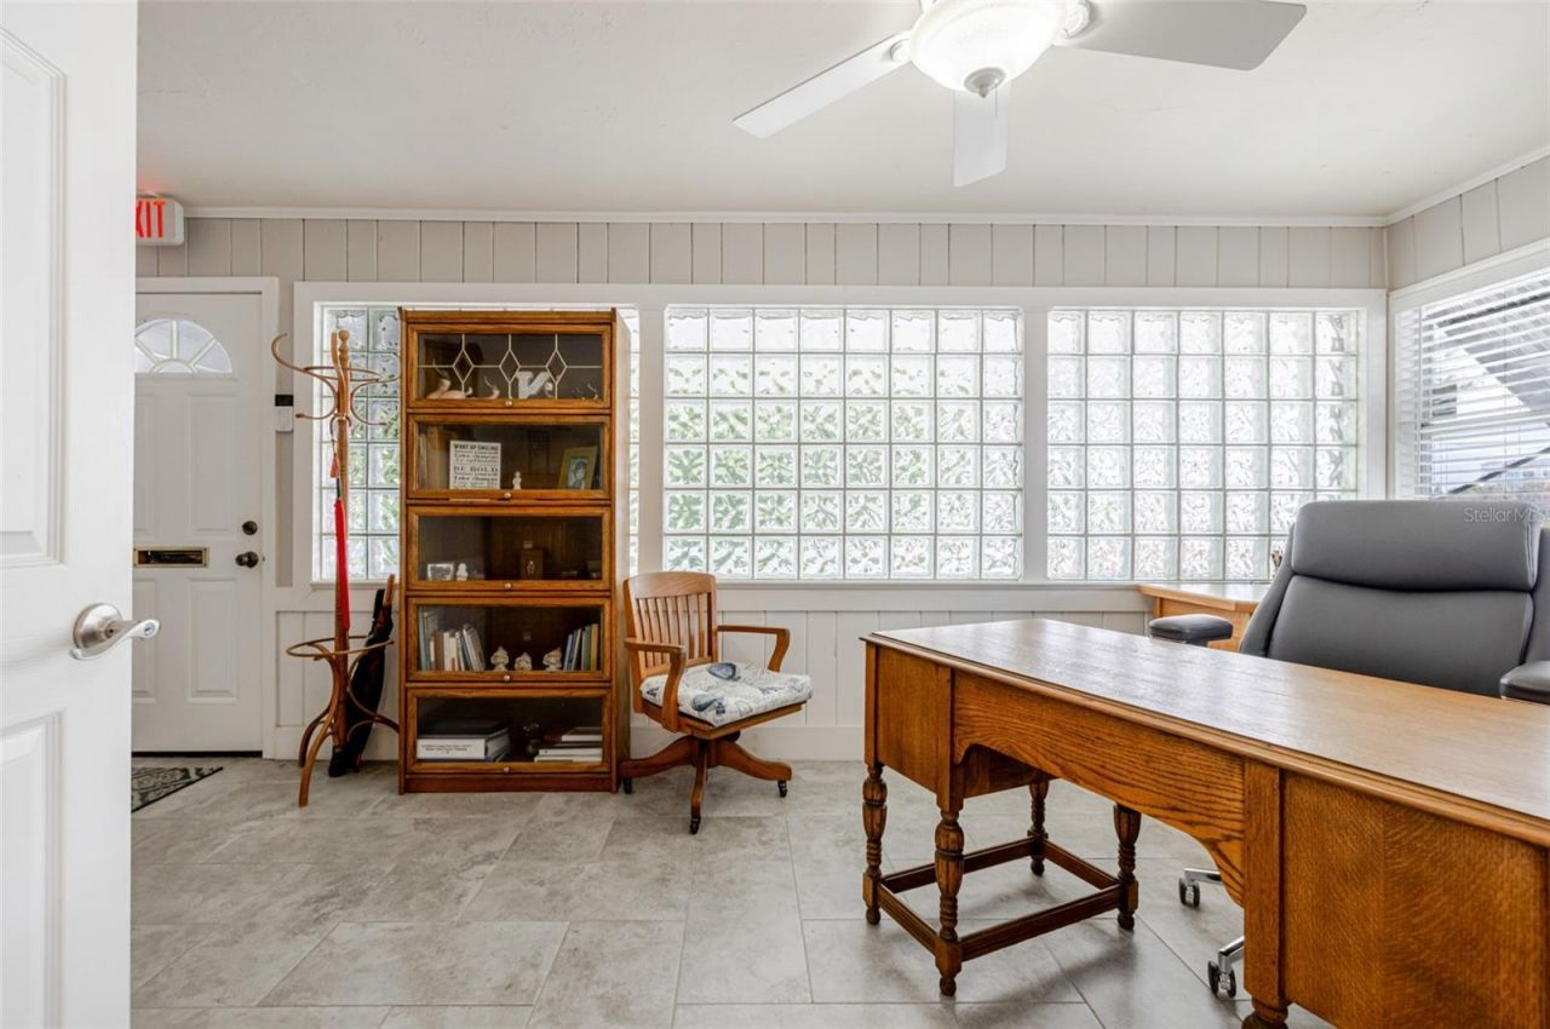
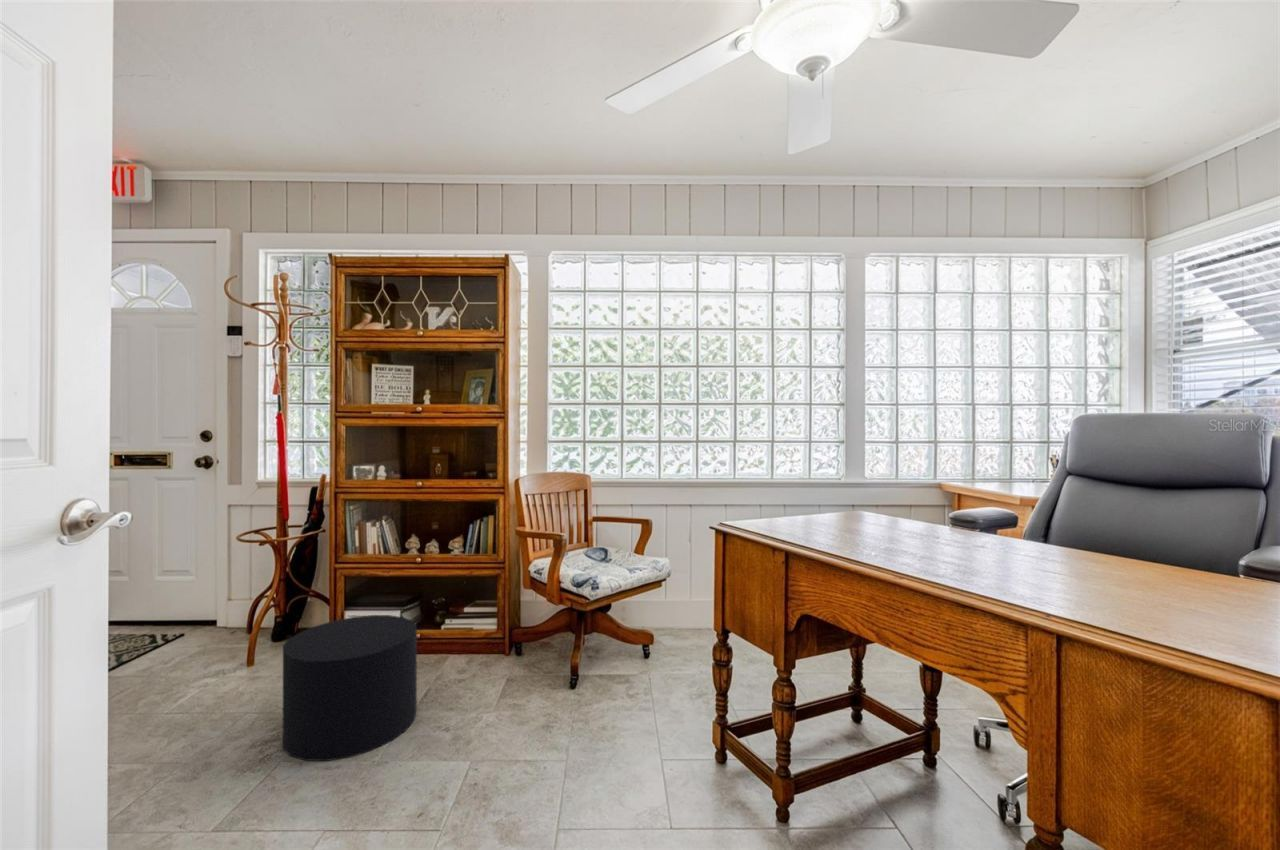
+ stool (352, 680)
